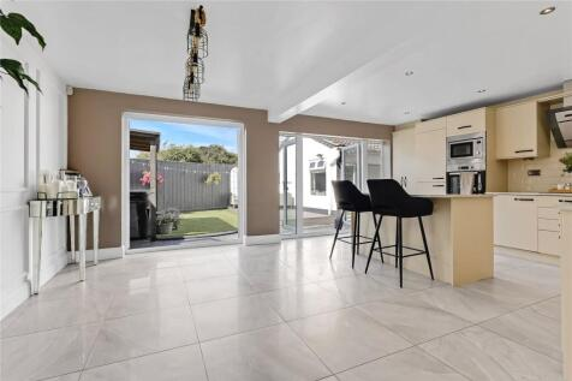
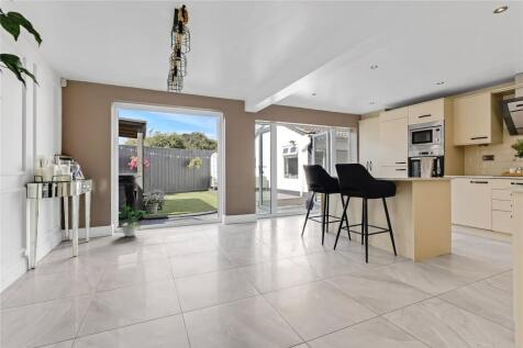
+ potted plant (135, 215)
